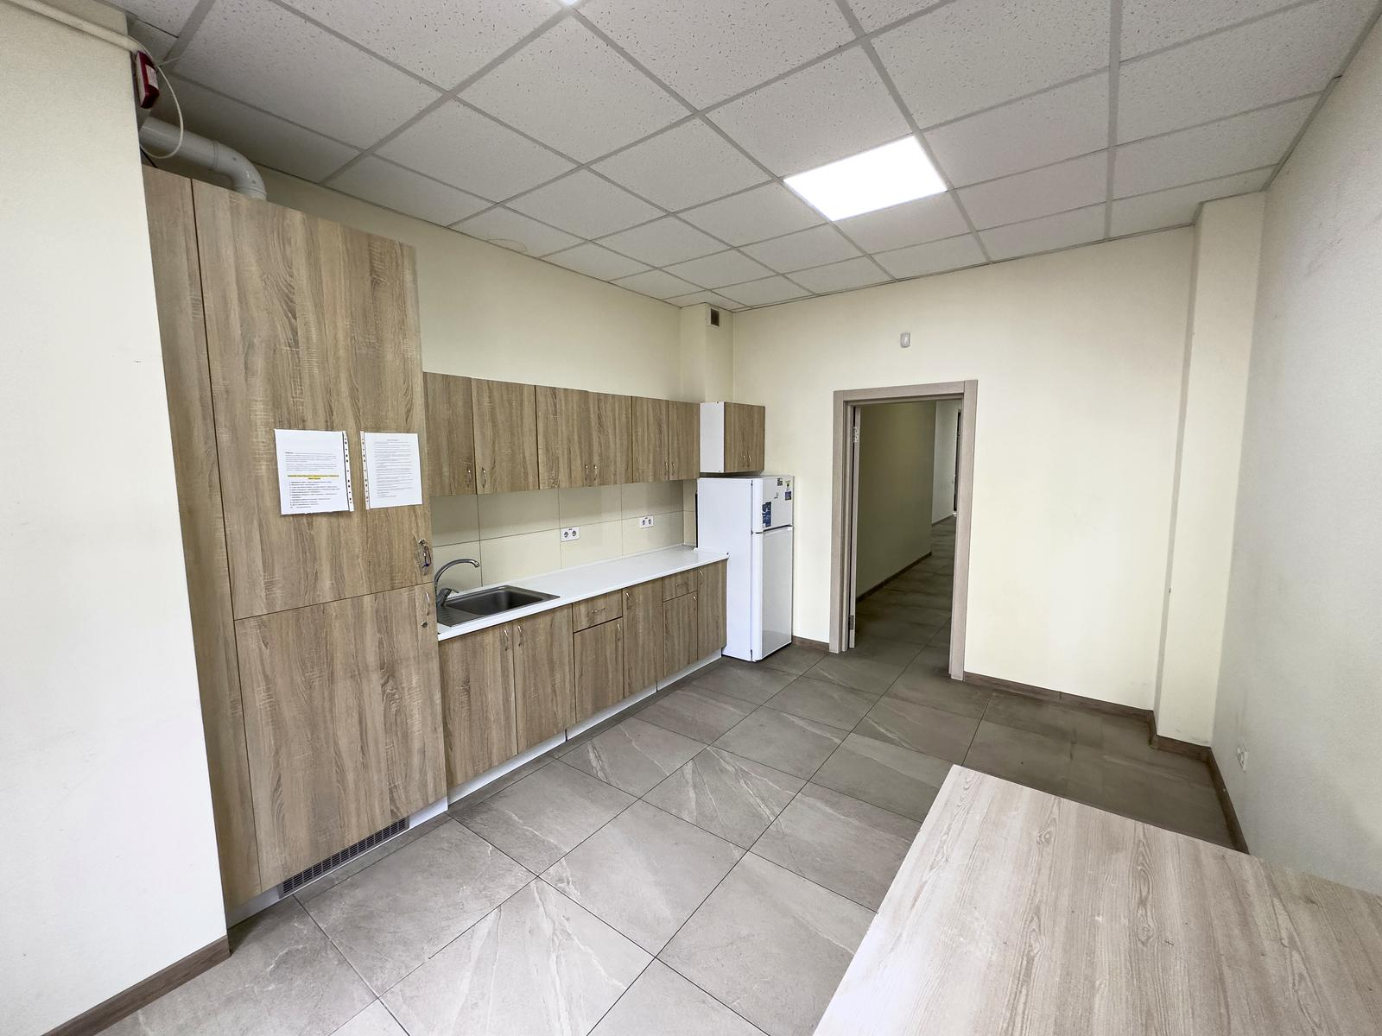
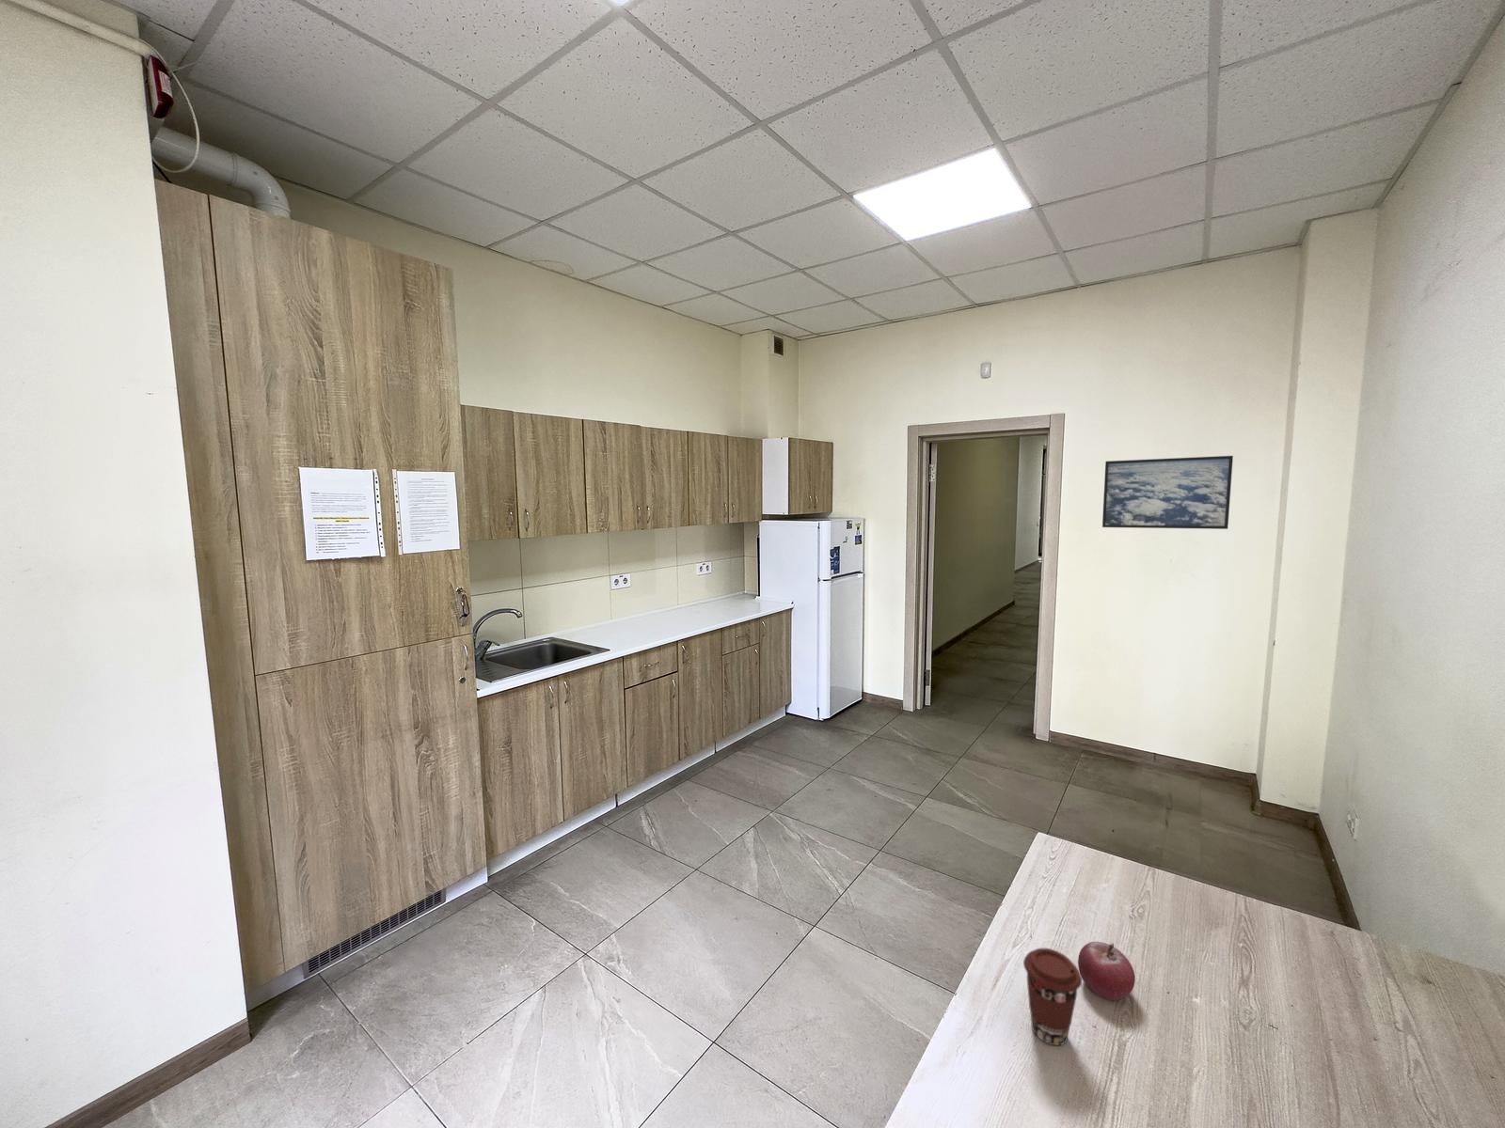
+ coffee cup (1051, 996)
+ fruit (1106, 966)
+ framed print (1164, 493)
